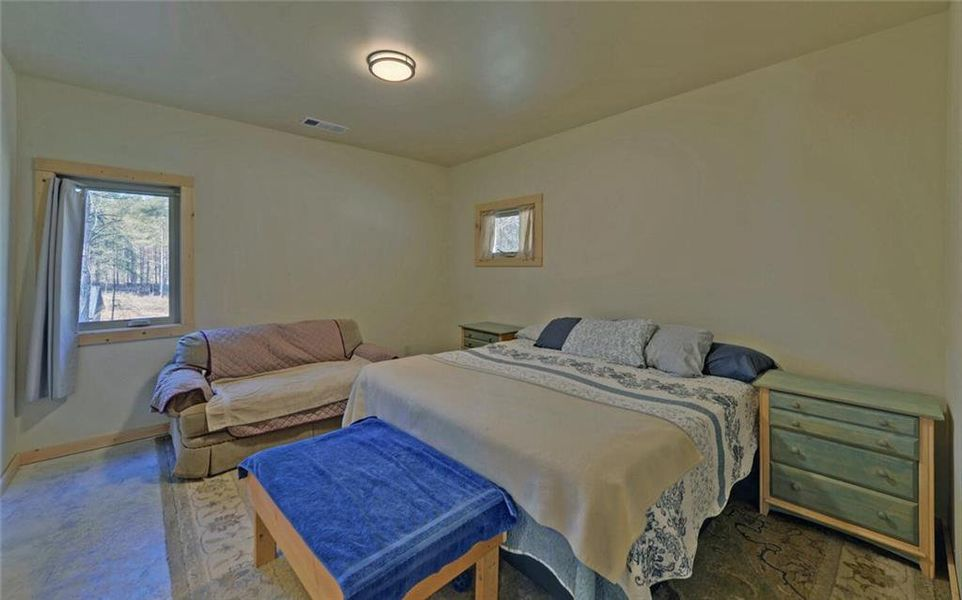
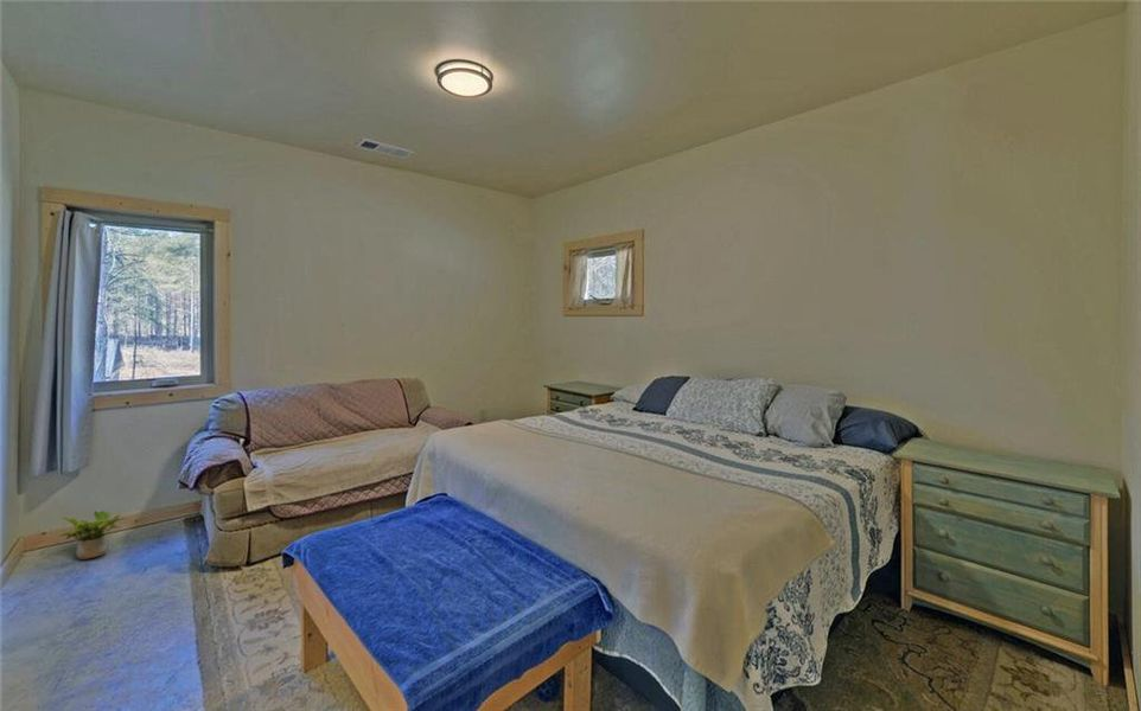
+ potted plant (93, 533)
